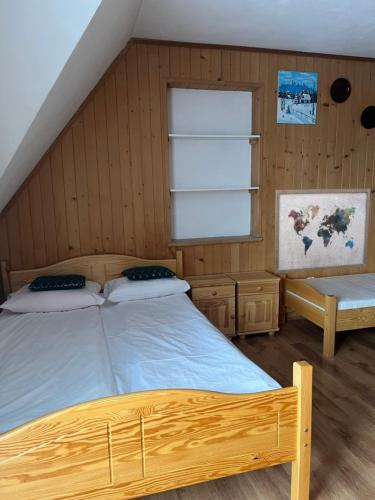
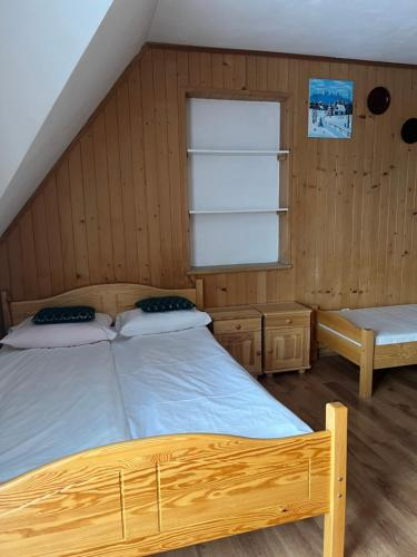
- wall art (323, 230)
